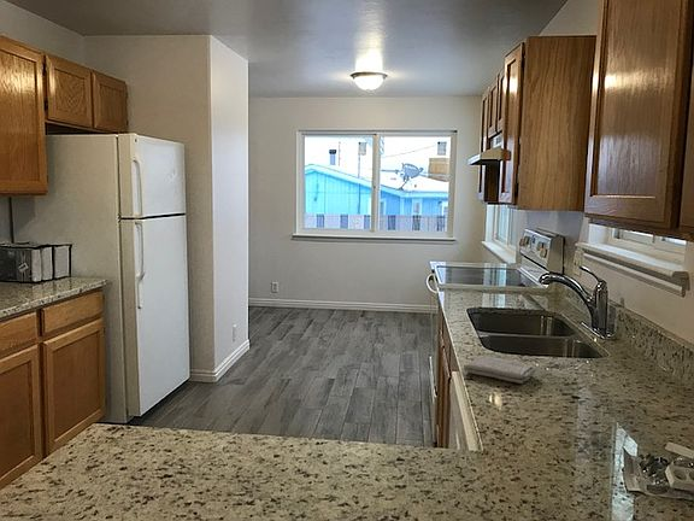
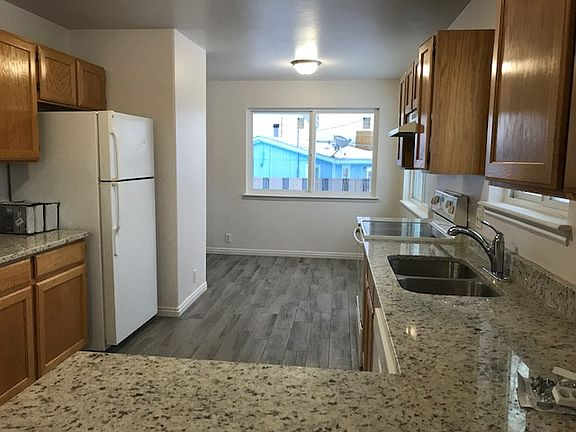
- washcloth (499, 368)
